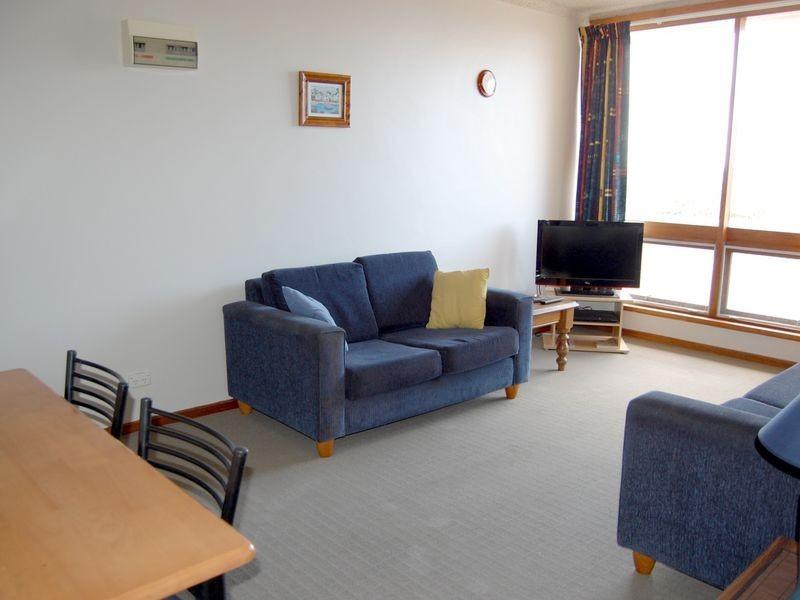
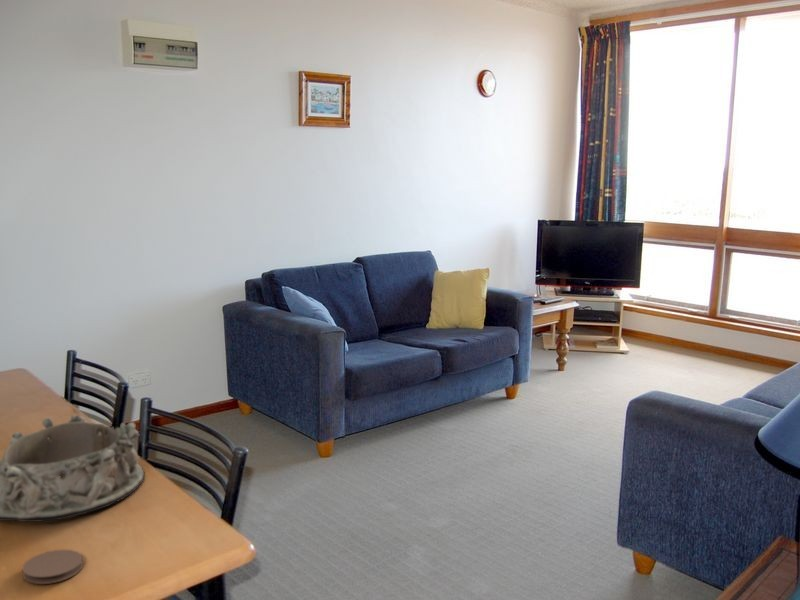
+ coaster (53, 566)
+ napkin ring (69, 461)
